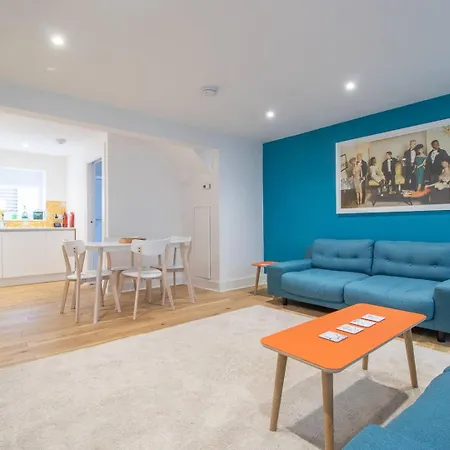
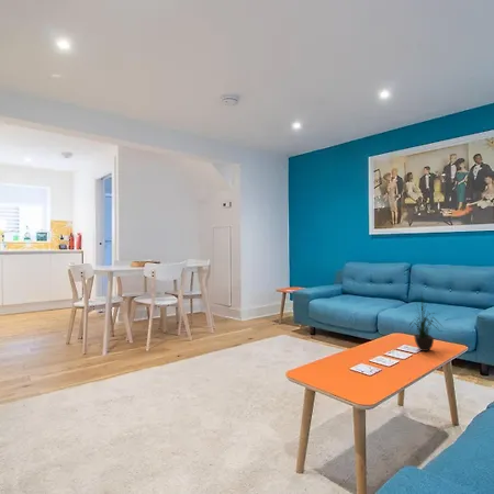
+ potted plant (425, 318)
